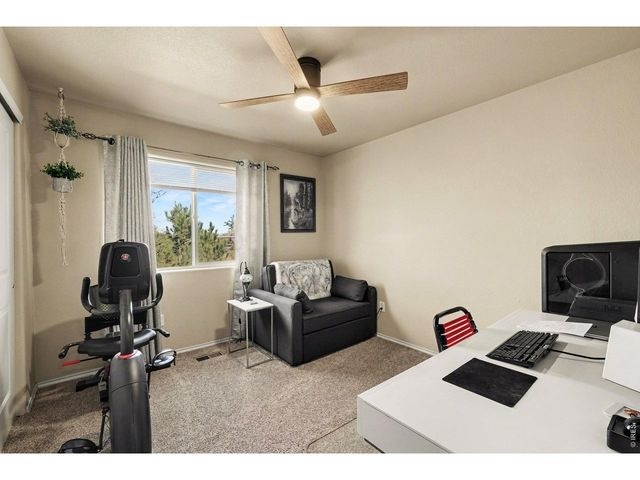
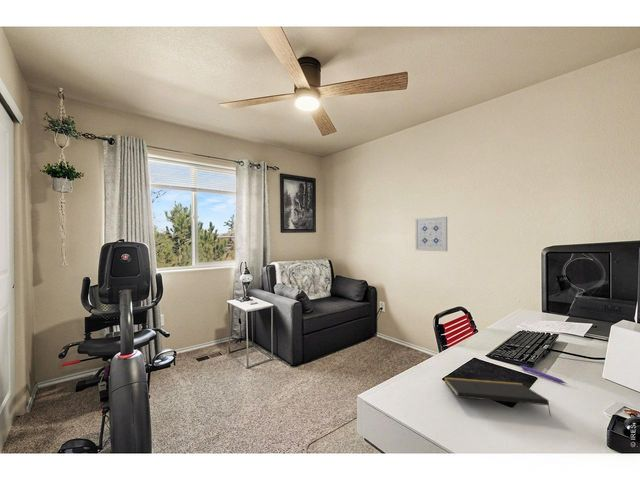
+ notepad (490, 389)
+ wall art (430, 234)
+ pen (542, 374)
